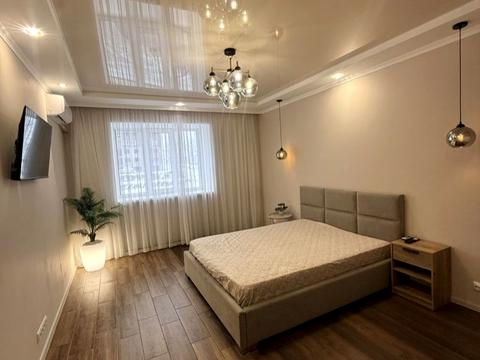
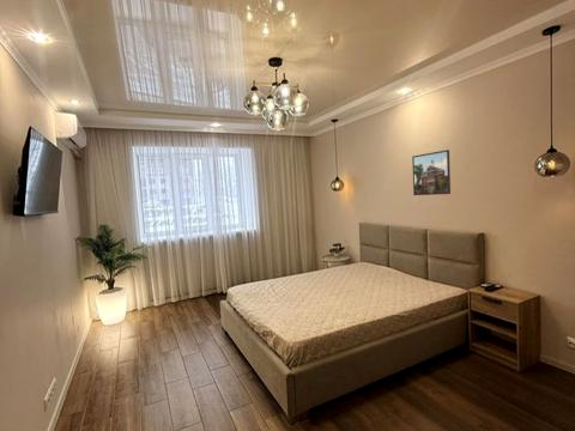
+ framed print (430, 174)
